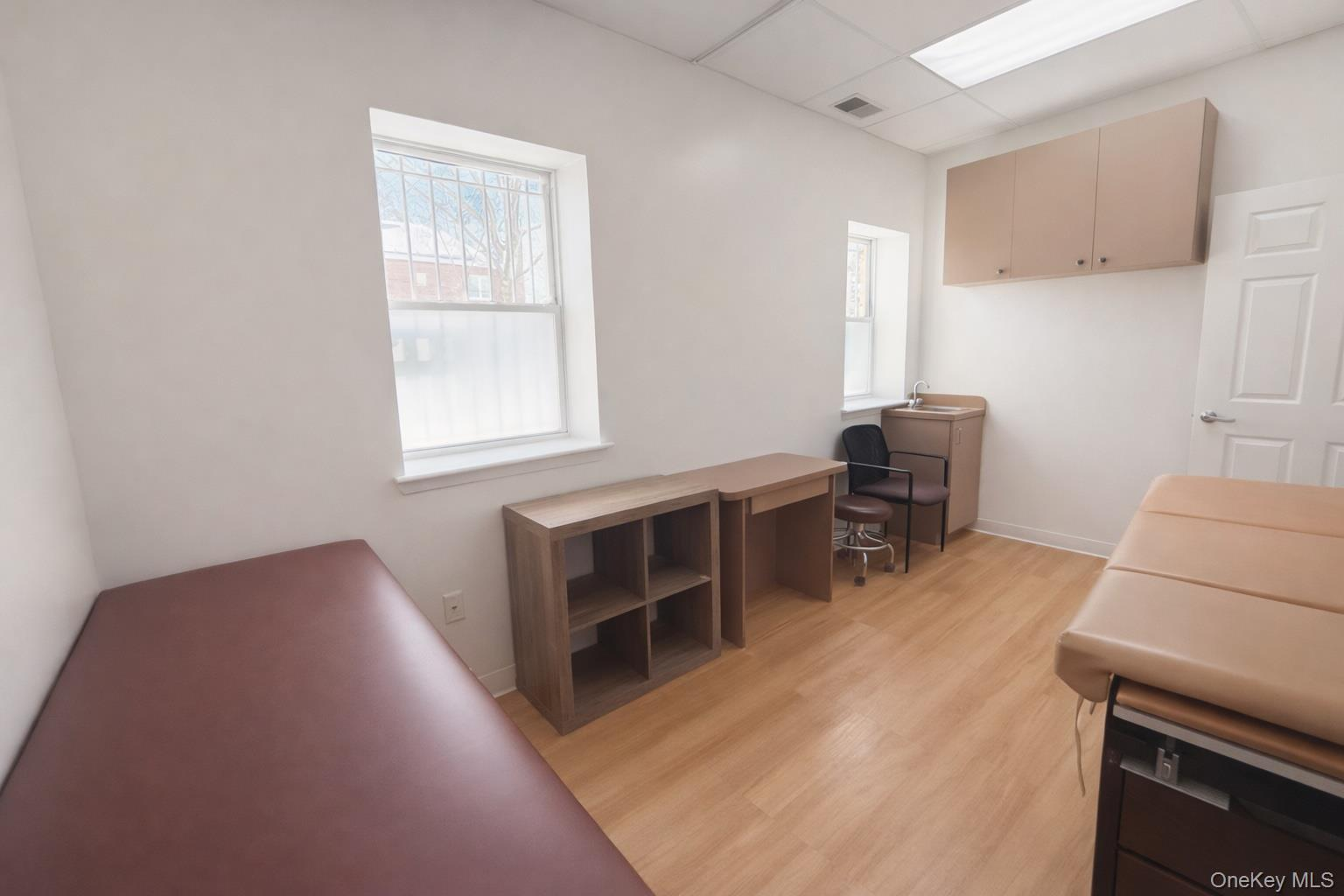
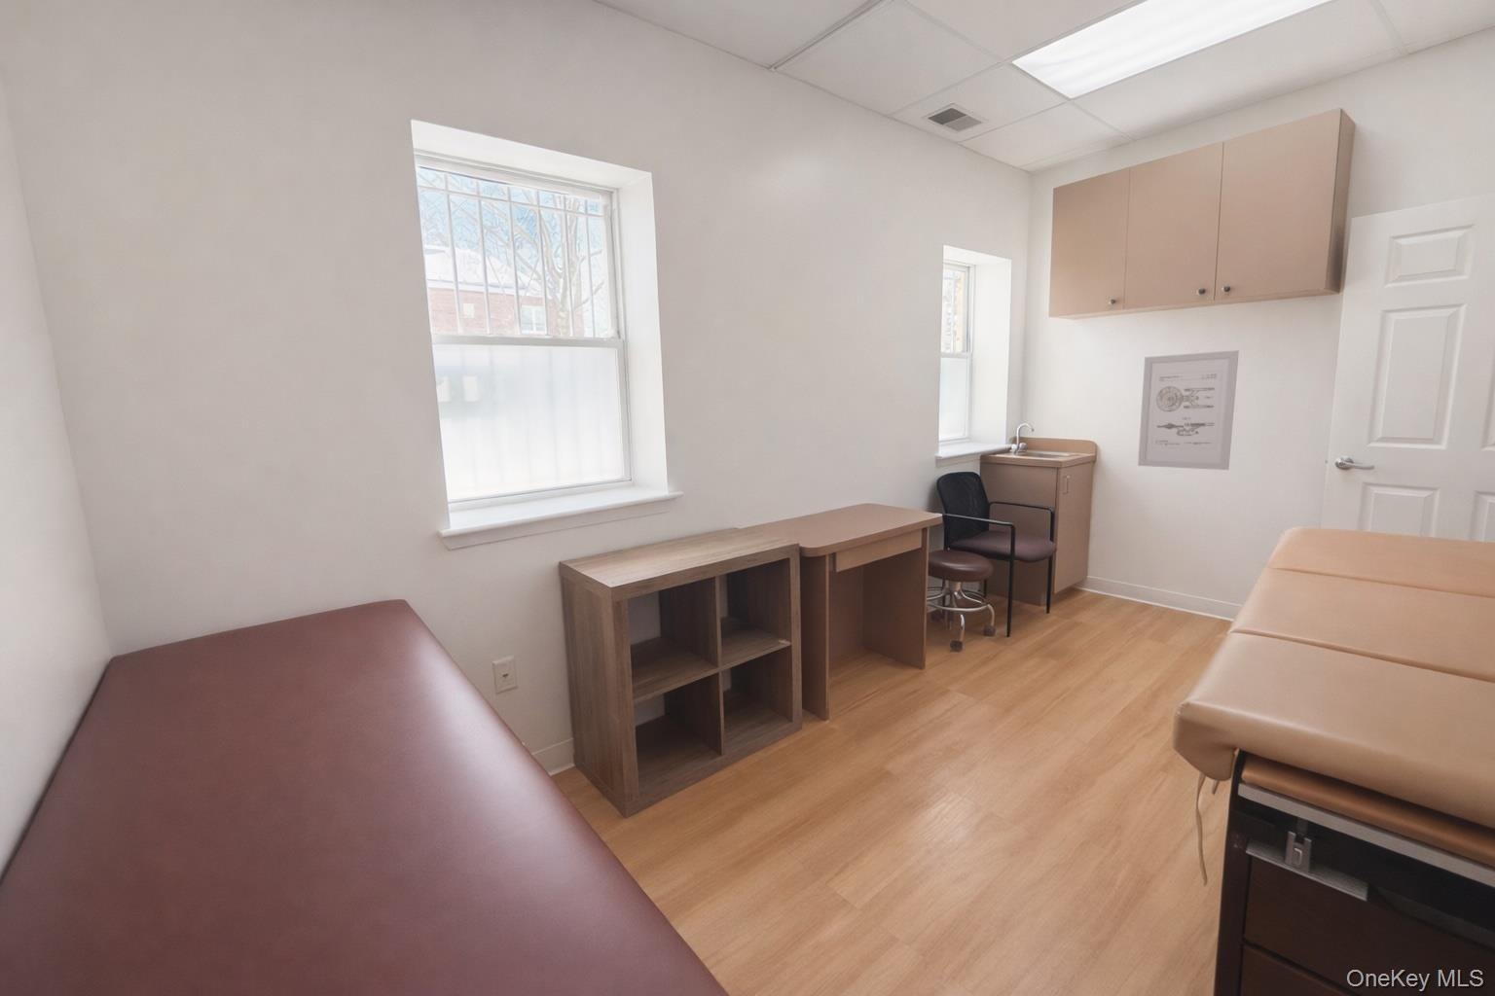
+ wall art (1185, 411)
